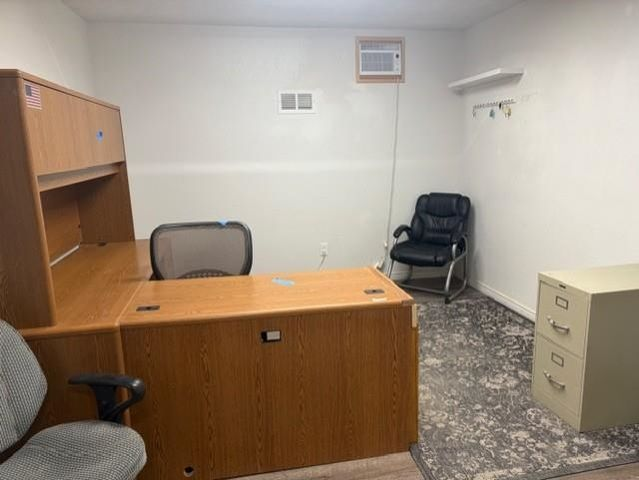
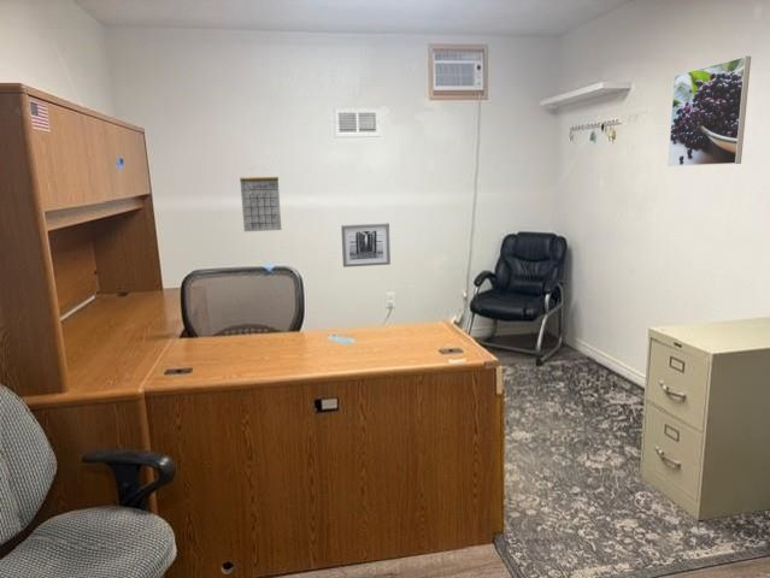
+ wall art (365, 244)
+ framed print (705, 116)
+ calendar (260, 197)
